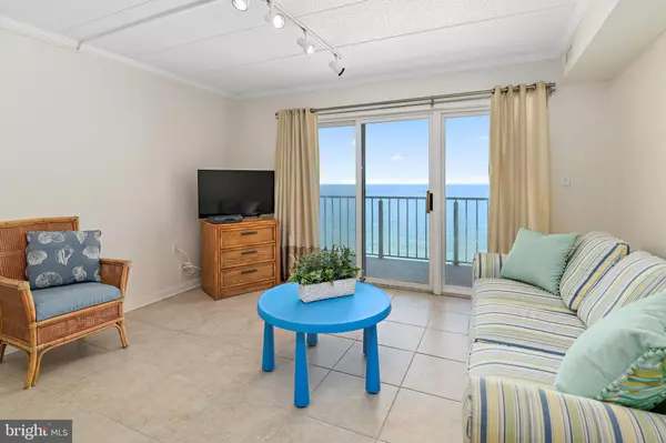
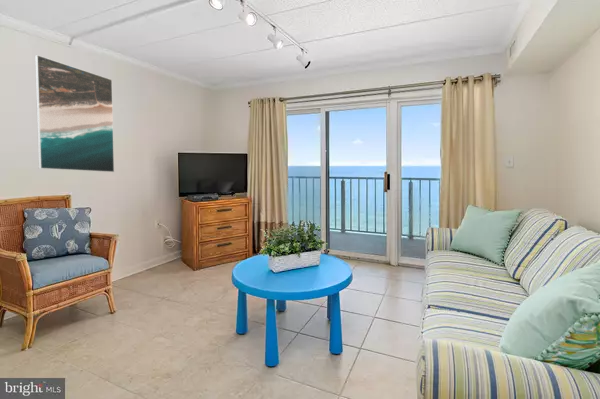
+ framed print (78, 119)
